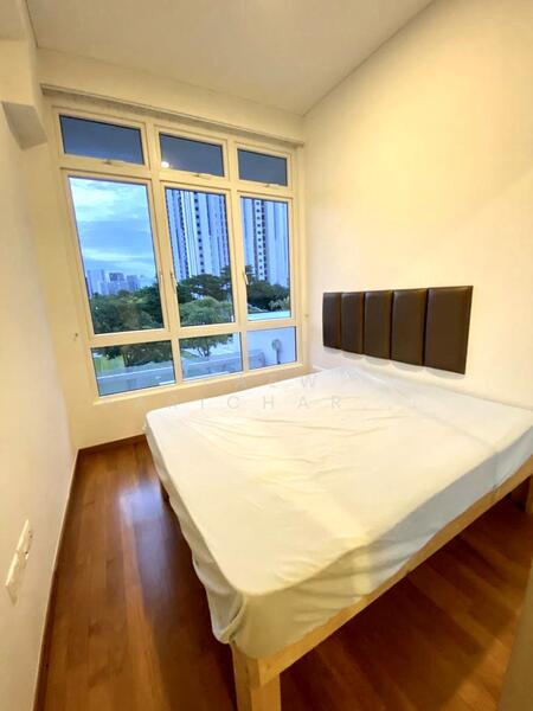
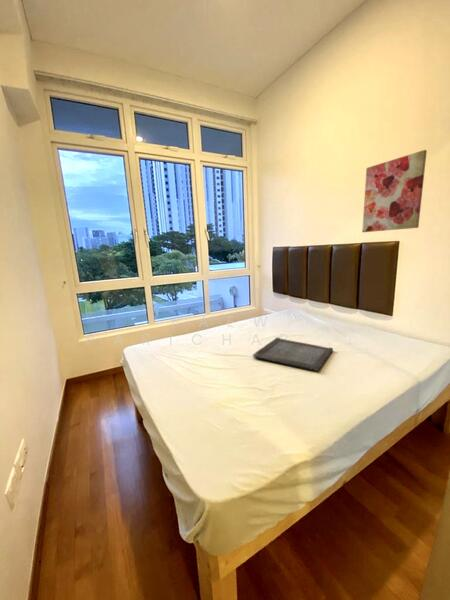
+ serving tray (293, 352)
+ wall art (390, 196)
